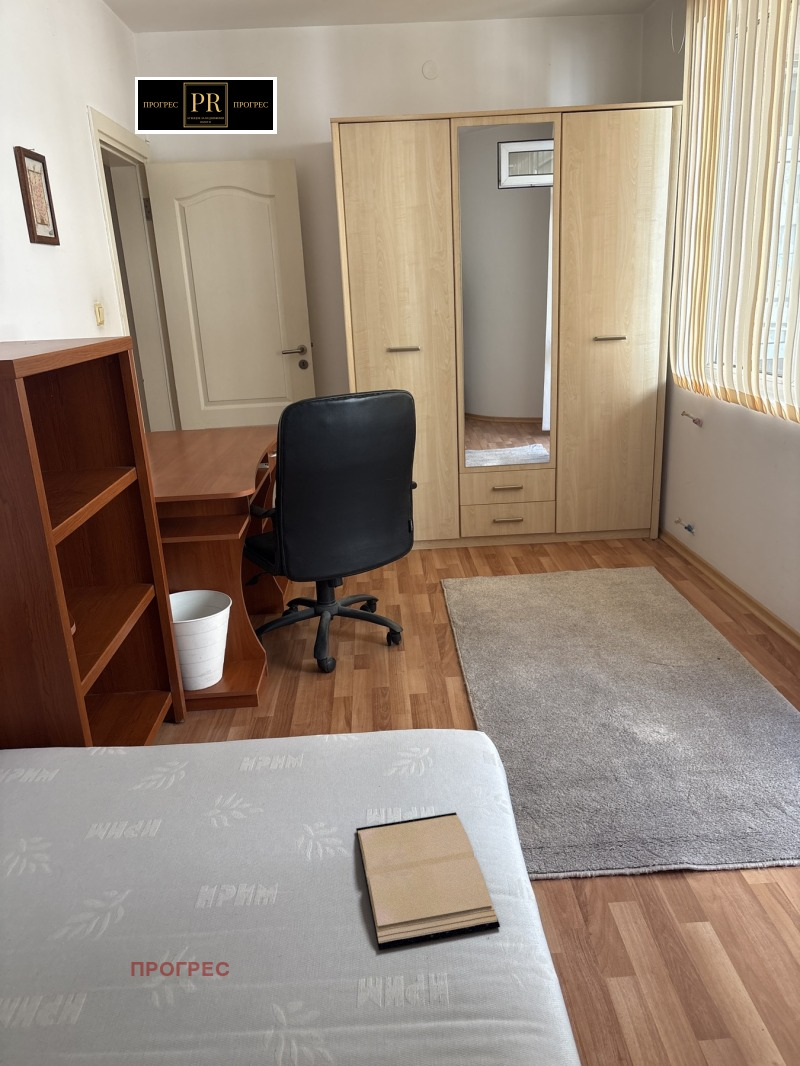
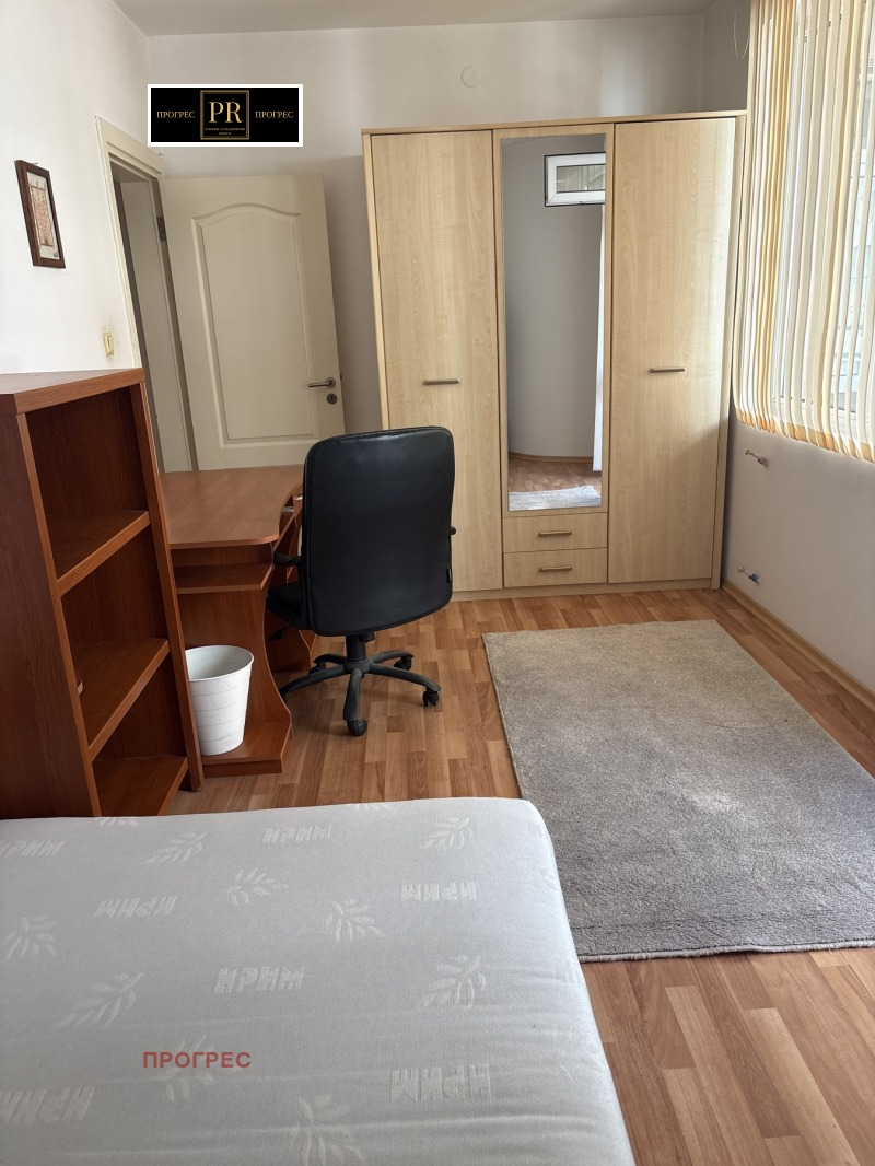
- hardback book (421, 867)
